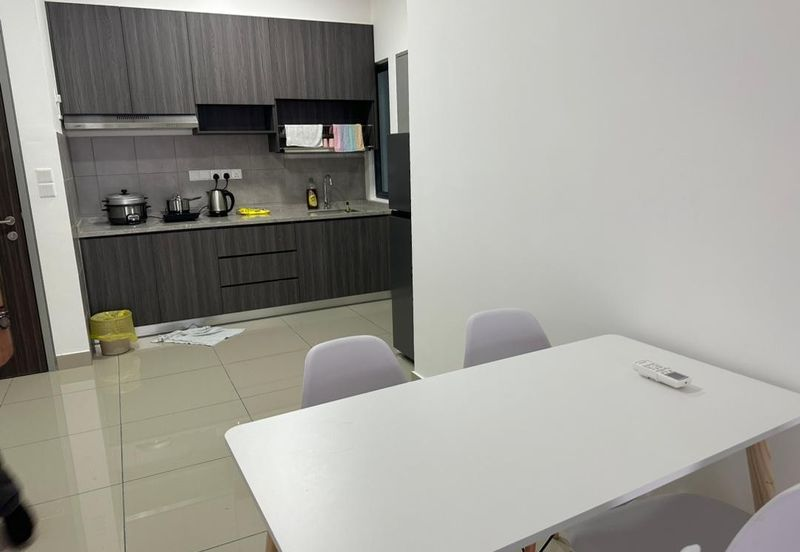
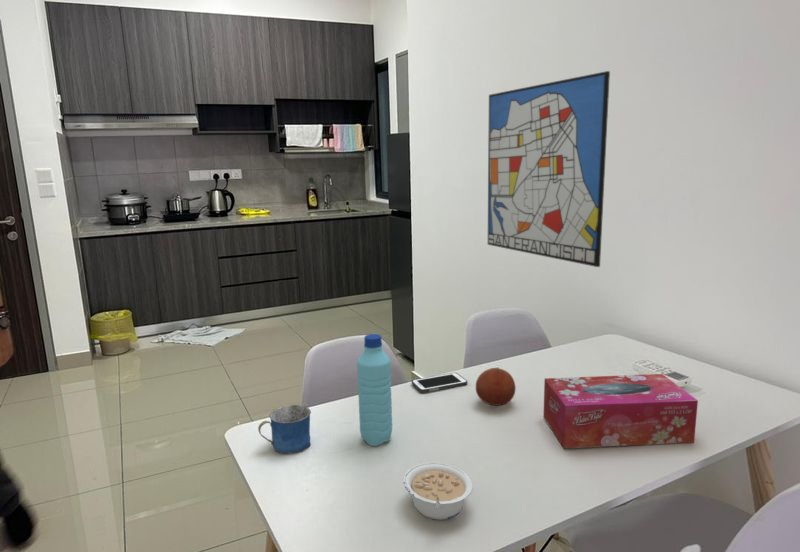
+ tissue box (615, 409)
+ fruit (495, 386)
+ mug (285, 429)
+ wall art (538, 172)
+ cell phone (439, 382)
+ legume (439, 492)
+ water bottle (374, 388)
